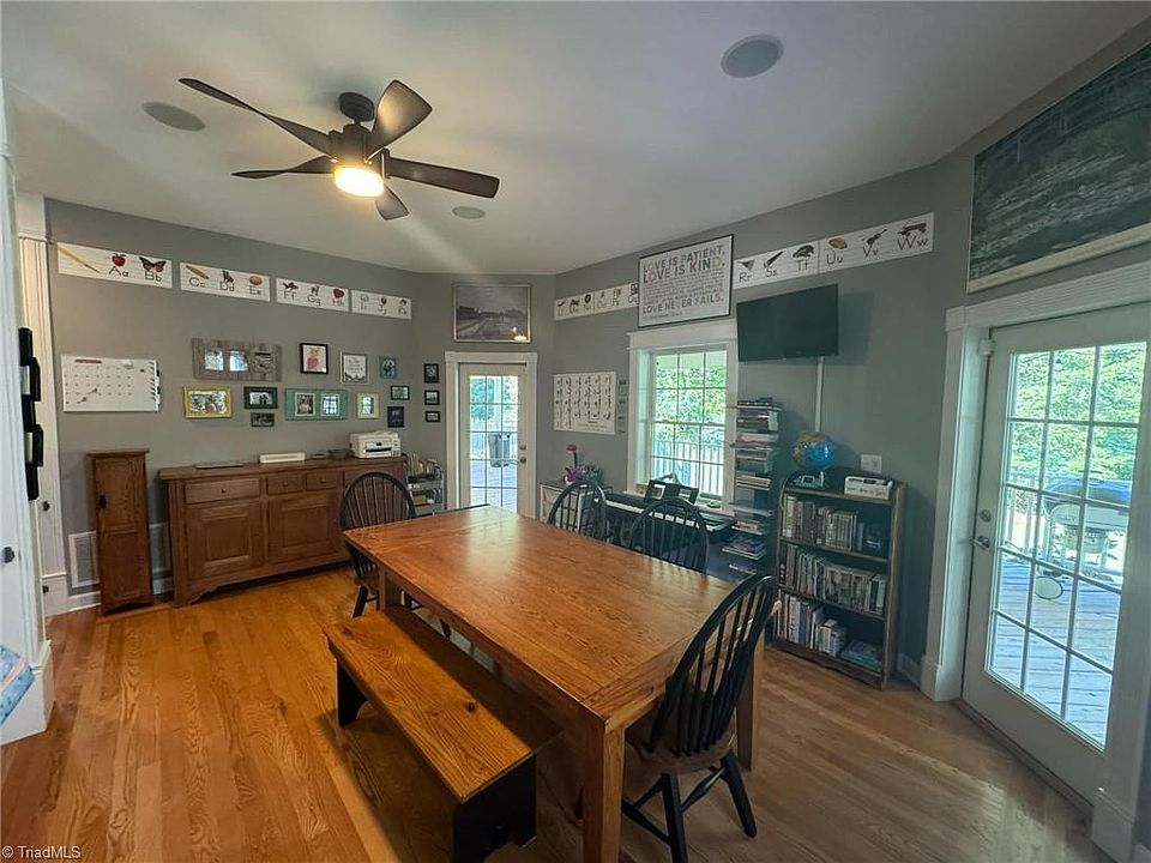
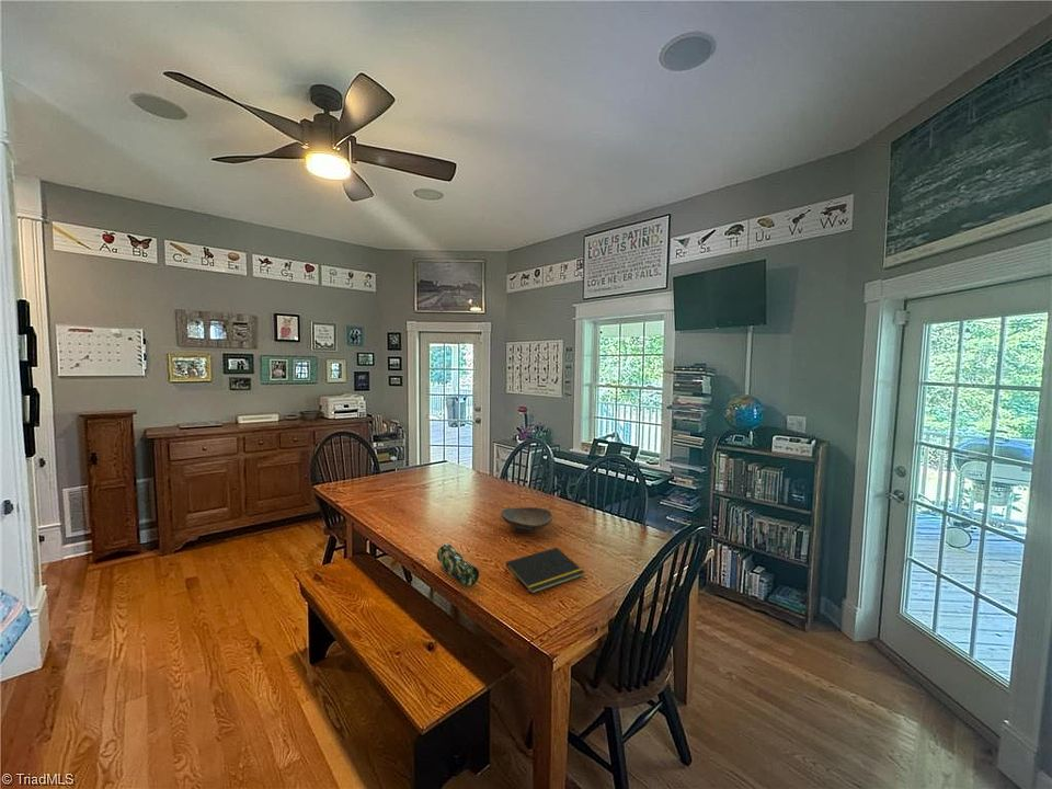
+ pencil case (456, 564)
+ notepad (545, 568)
+ decorative bowl (526, 519)
